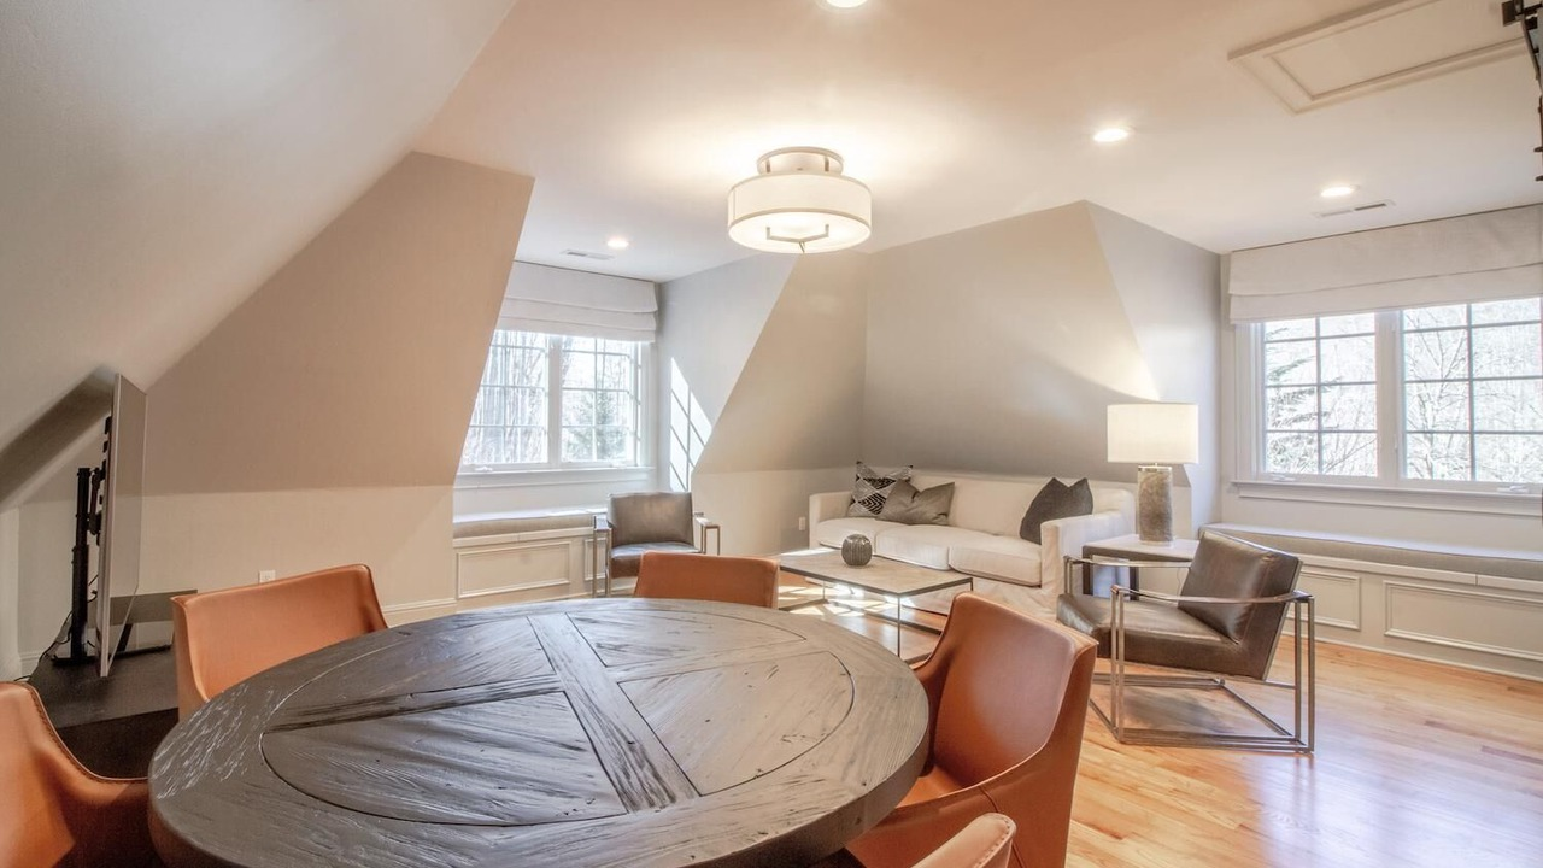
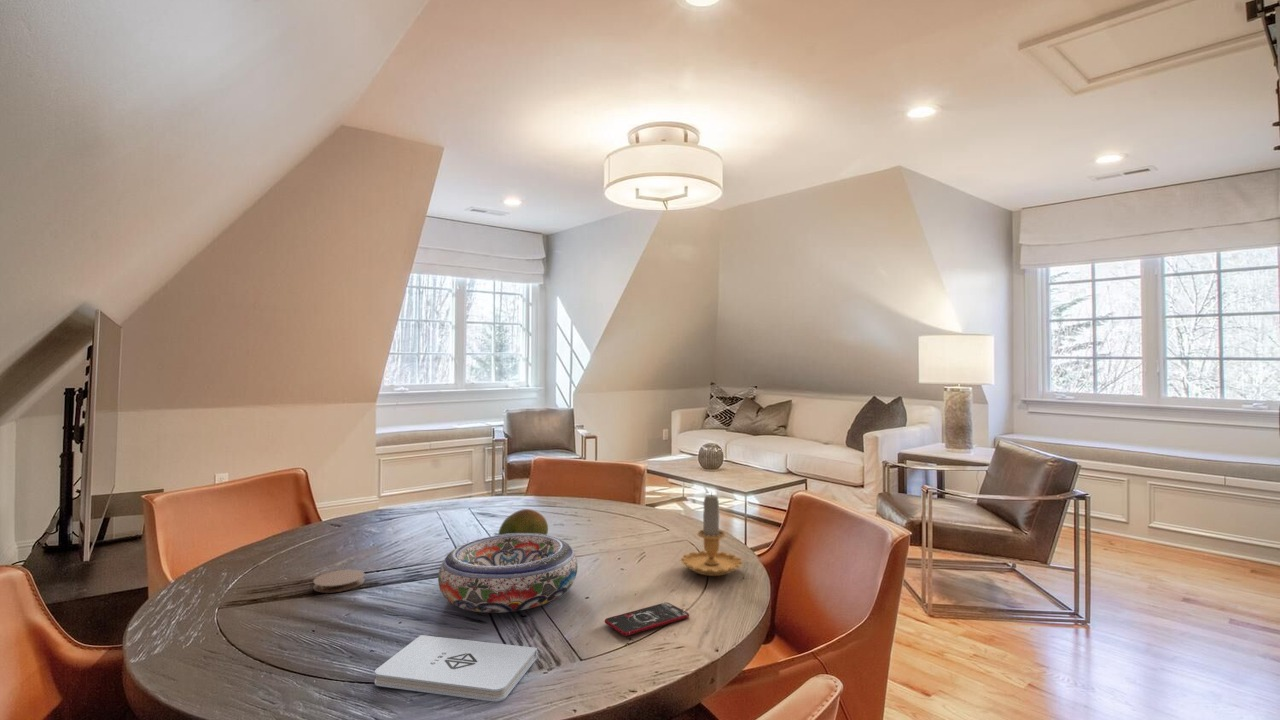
+ coaster (339, 580)
+ bowl (509, 570)
+ fruit (522, 531)
+ smartphone (647, 618)
+ candle (712, 529)
+ notepad (457, 665)
